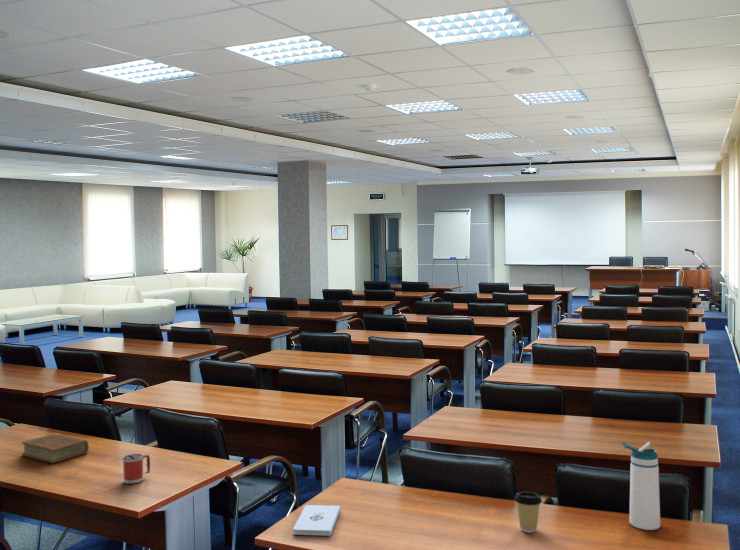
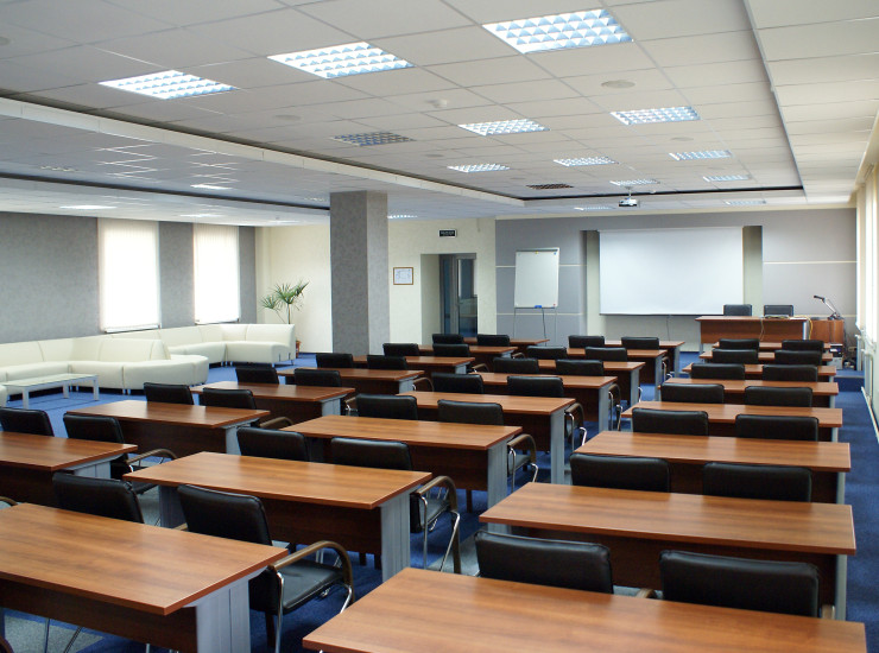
- mug (136, 467)
- notepad (317, 519)
- book (55, 447)
- coffee cup (528, 511)
- water bottle (641, 483)
